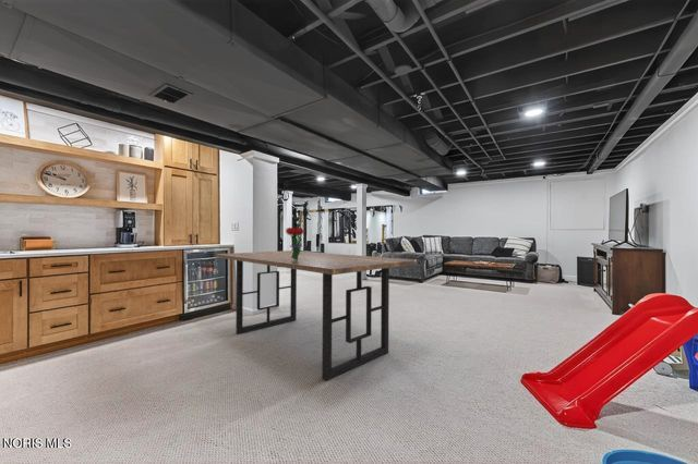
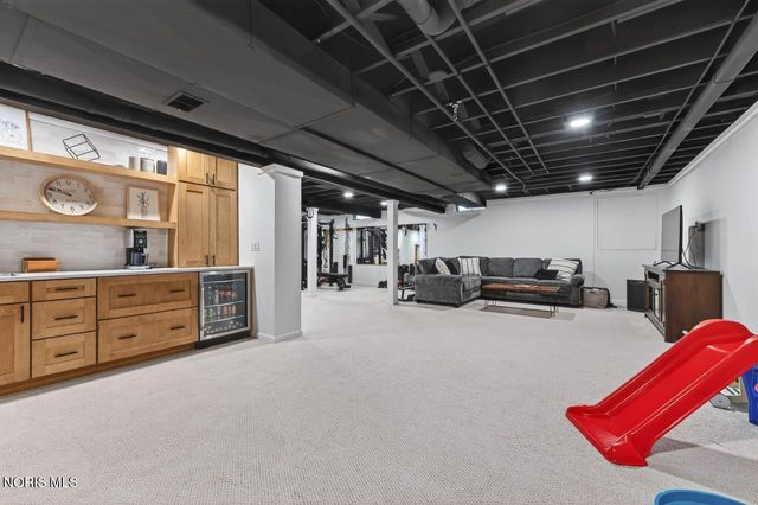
- bouquet (294, 243)
- dining table (296, 298)
